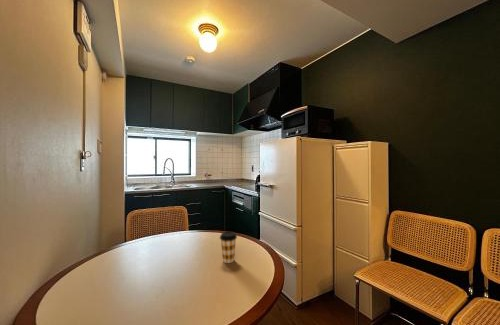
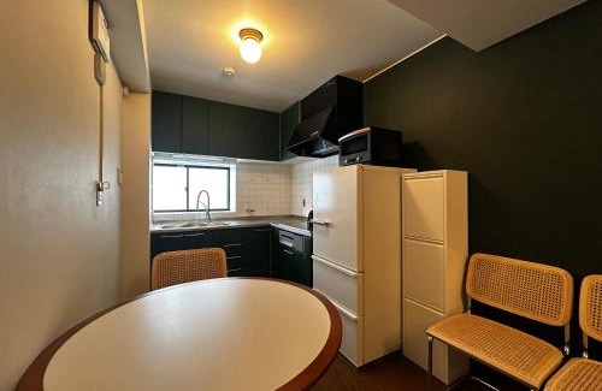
- coffee cup (228, 247)
